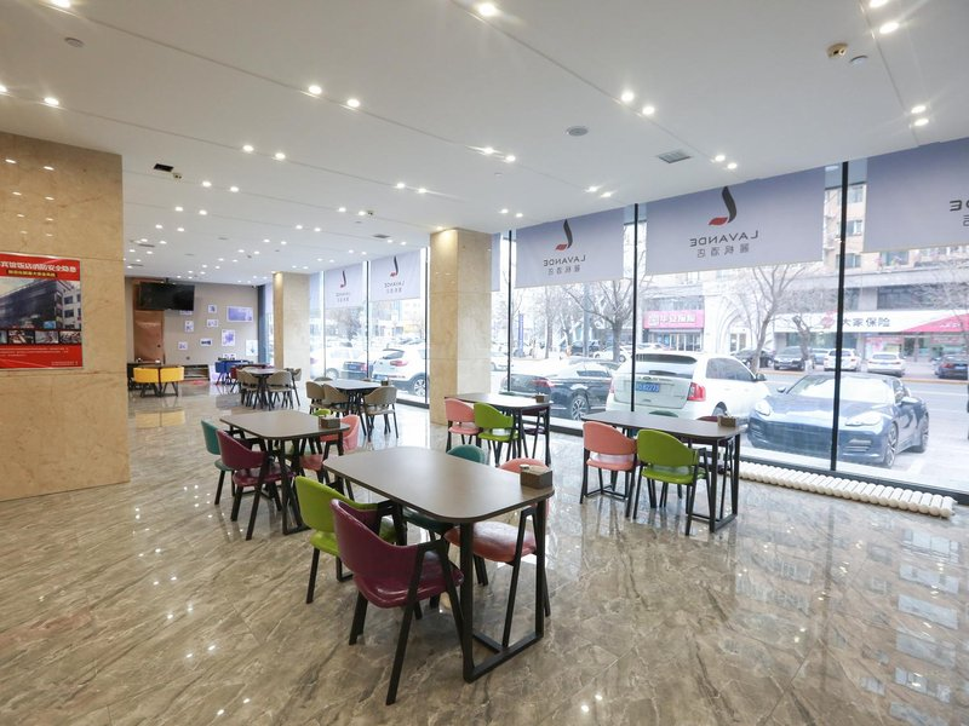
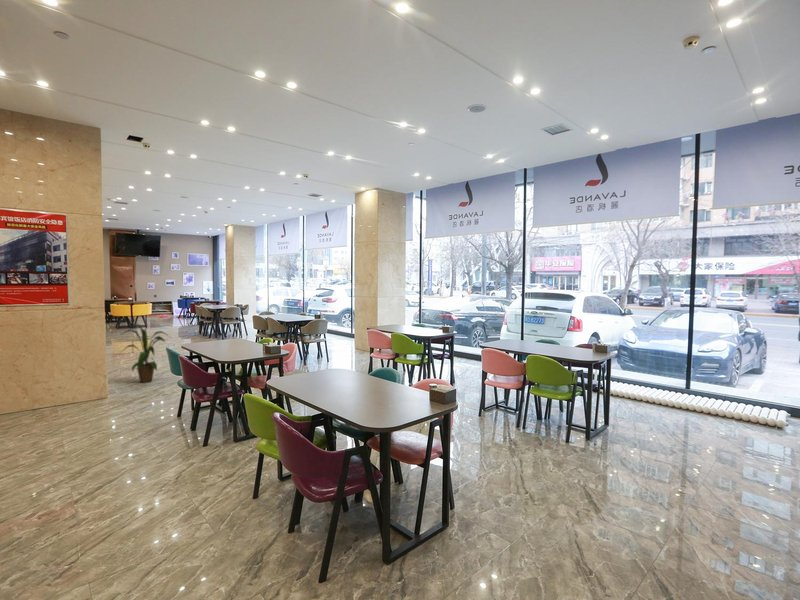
+ house plant (147, 352)
